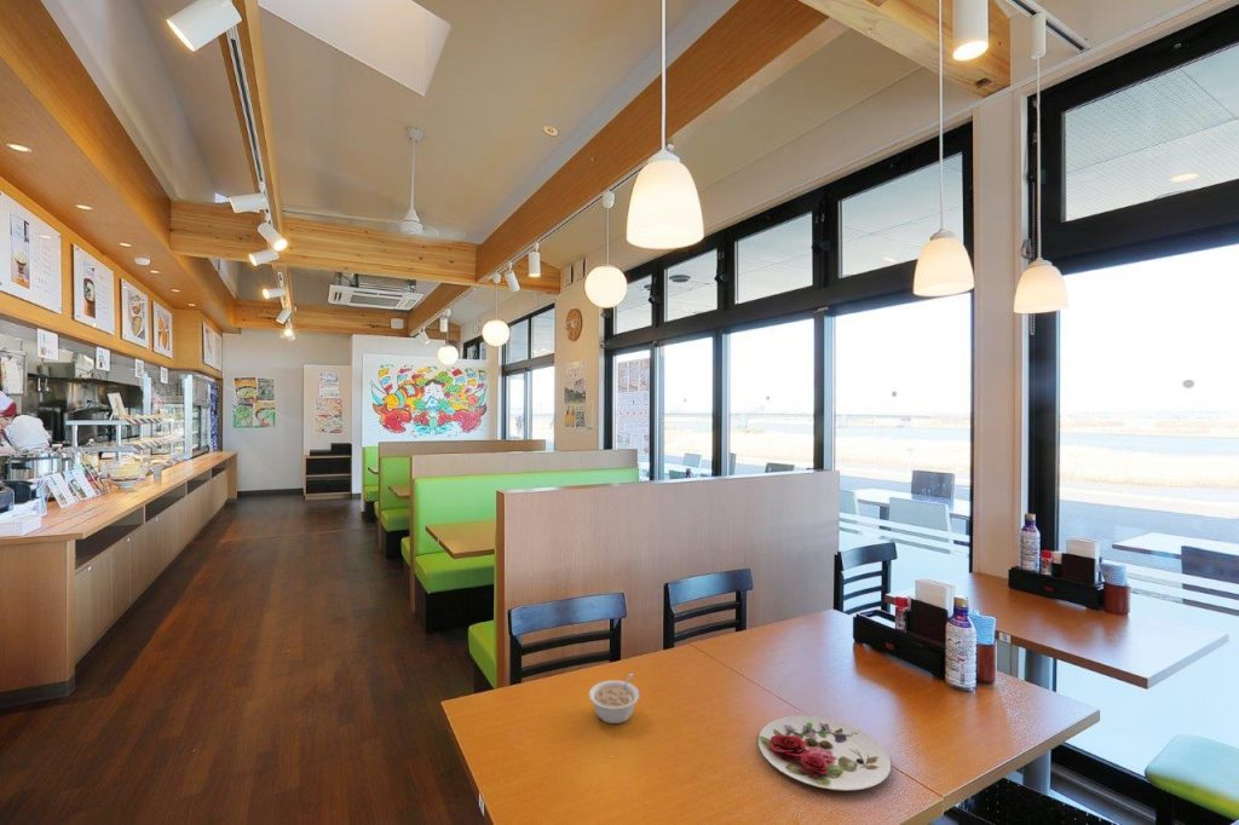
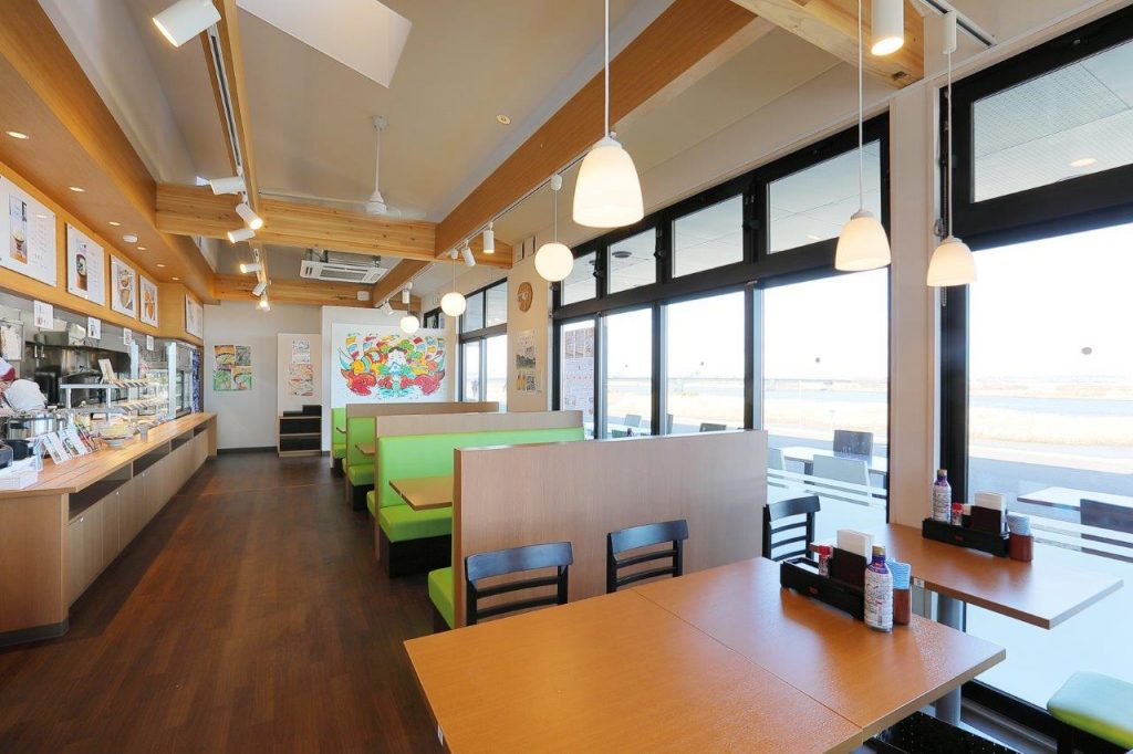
- legume (613, 699)
- plate (822, 748)
